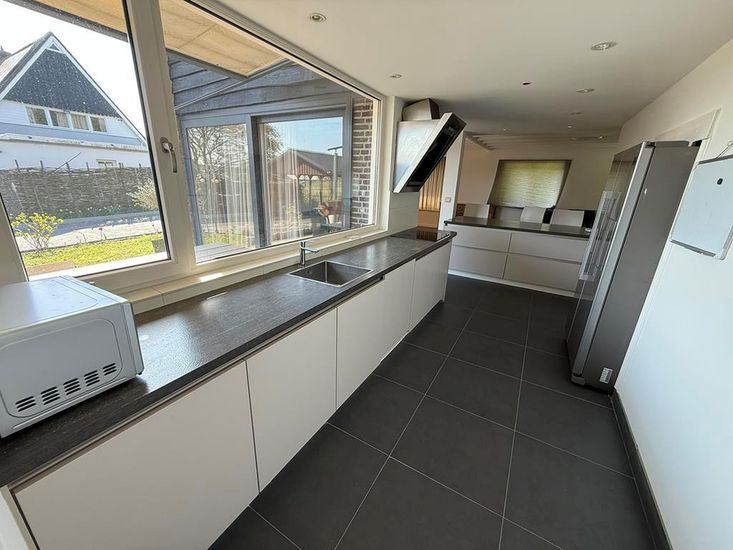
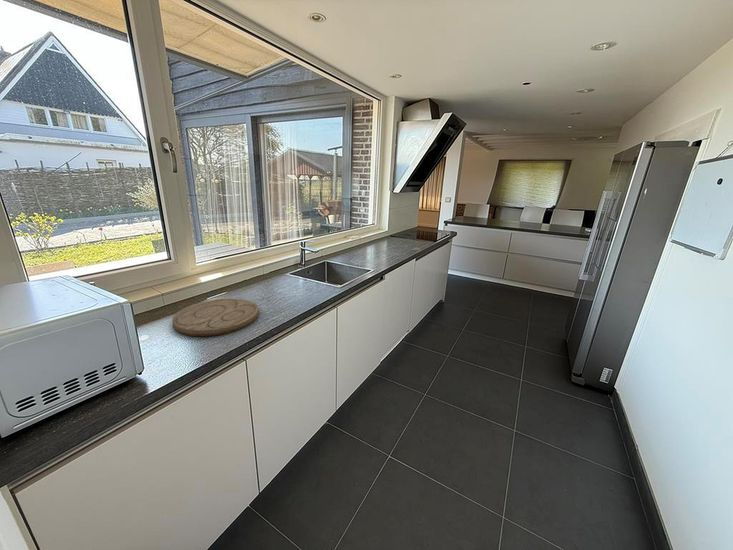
+ cutting board (218, 315)
